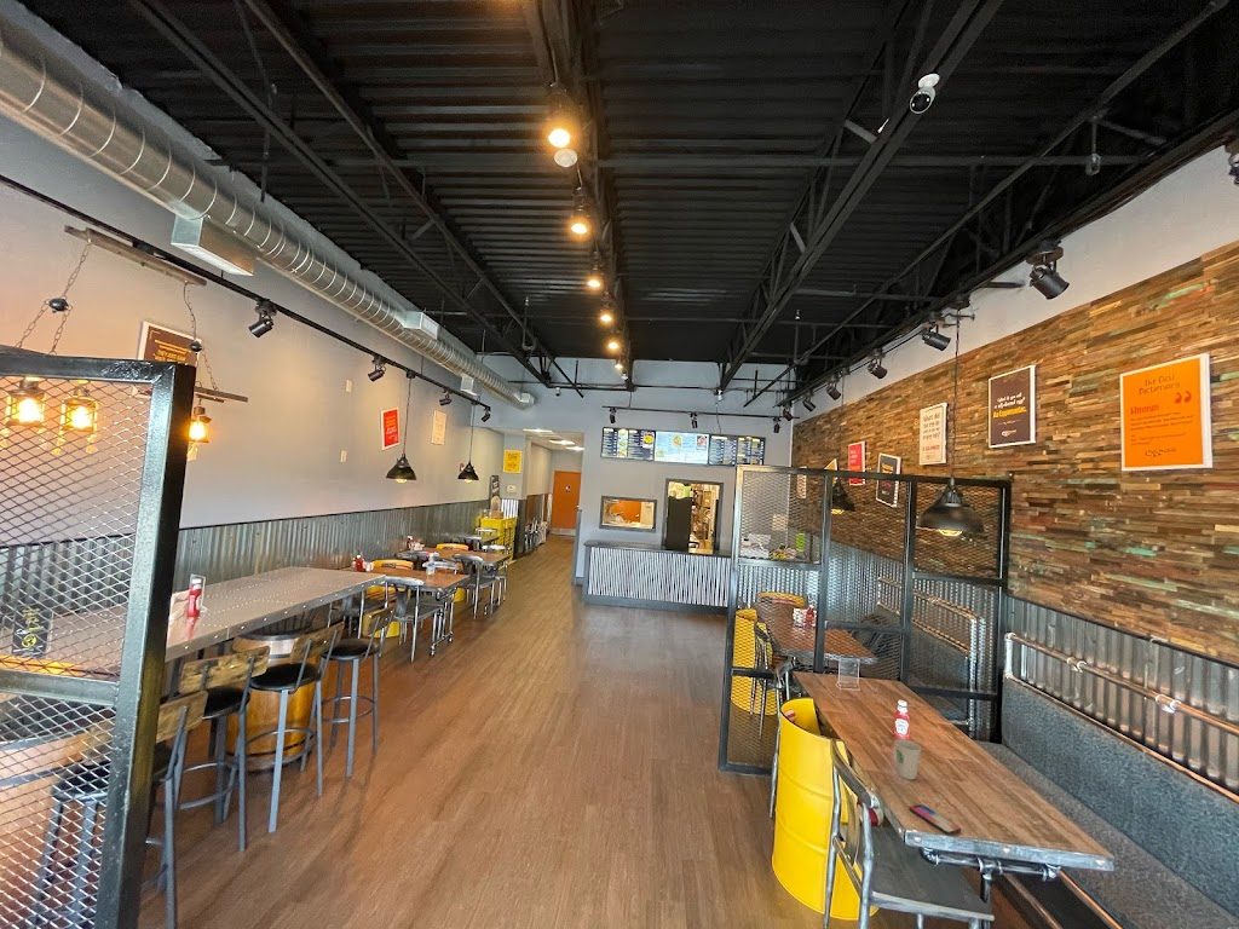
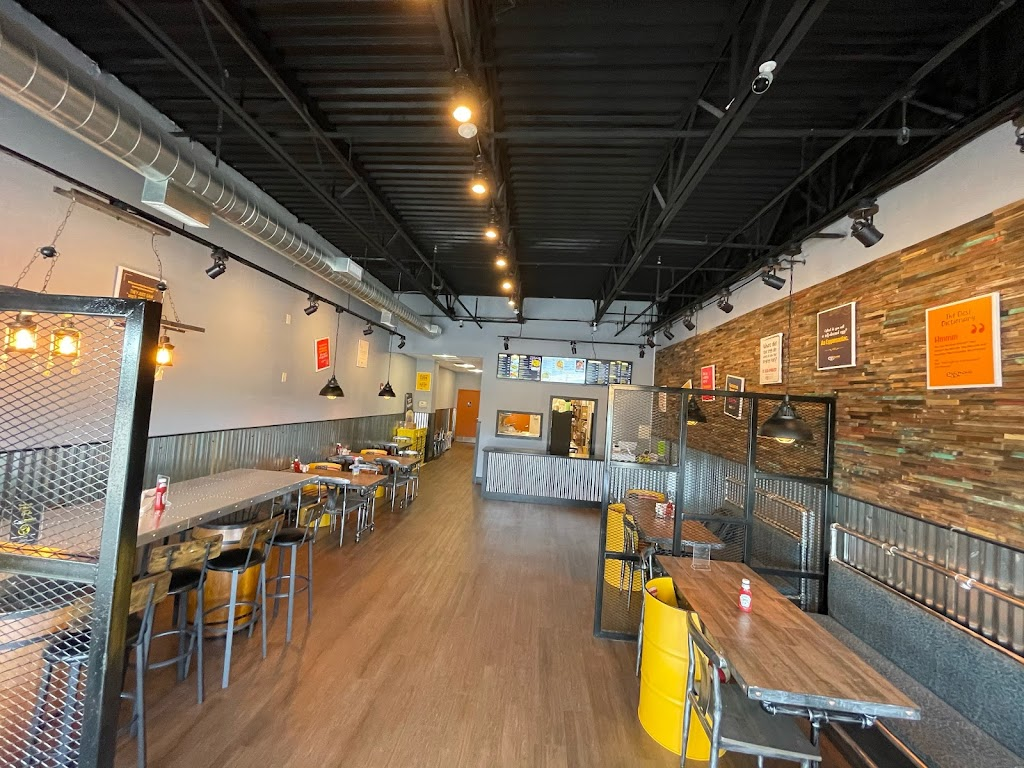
- smartphone (934, 818)
- paper cup (906, 760)
